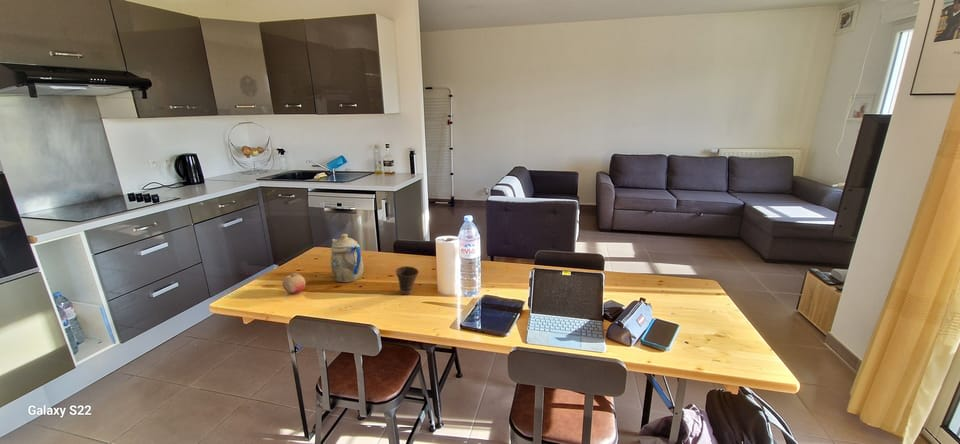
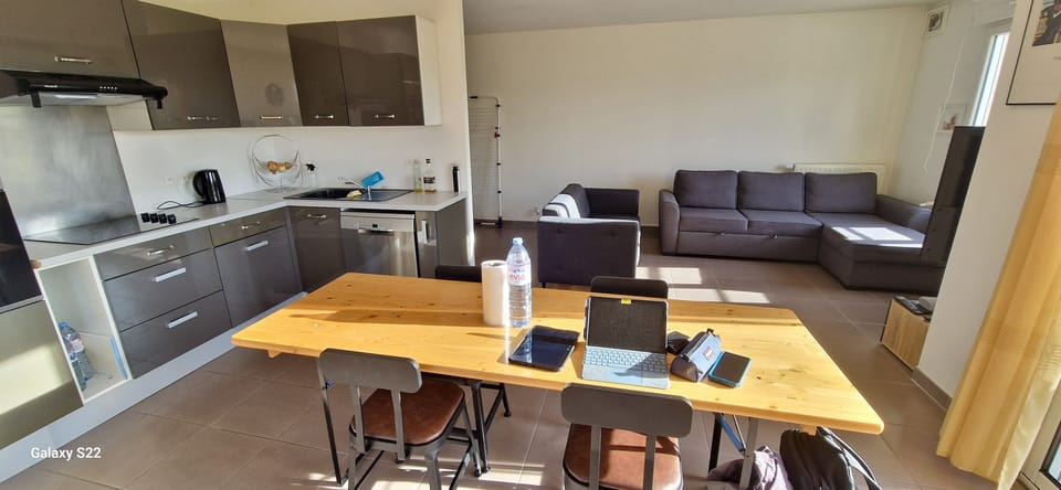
- fruit (294, 283)
- cup (407, 281)
- teapot (346, 256)
